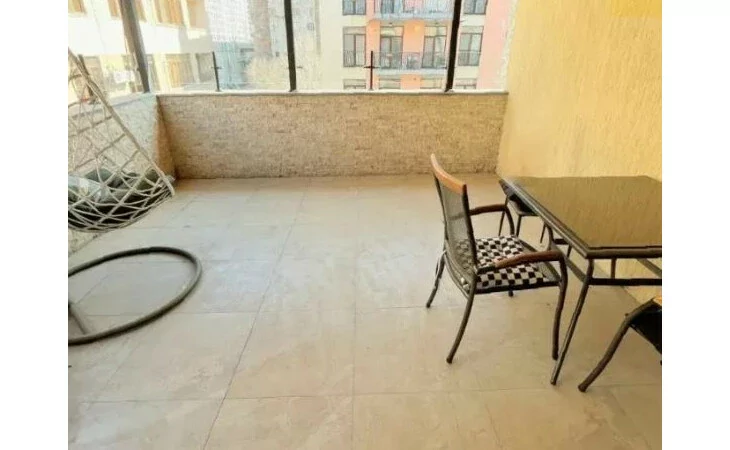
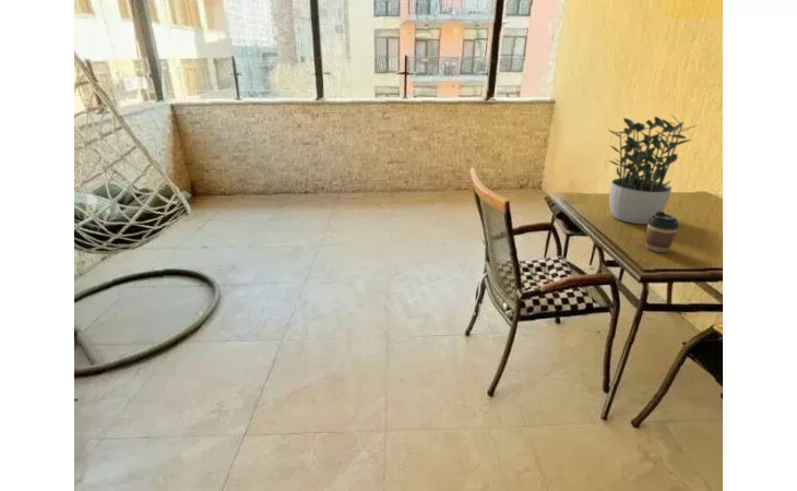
+ coffee cup (661, 231)
+ potted plant (643, 167)
